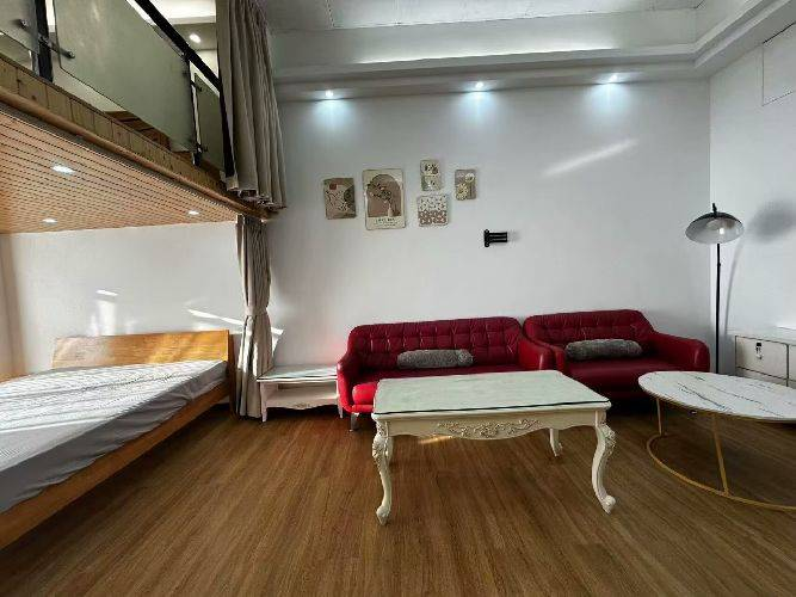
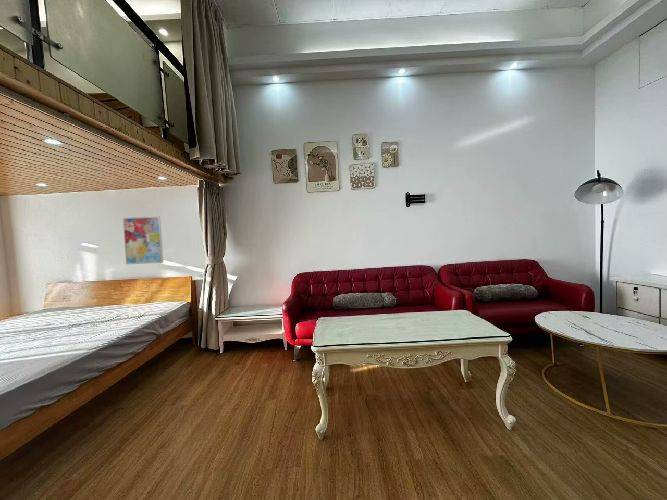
+ wall art (143, 240)
